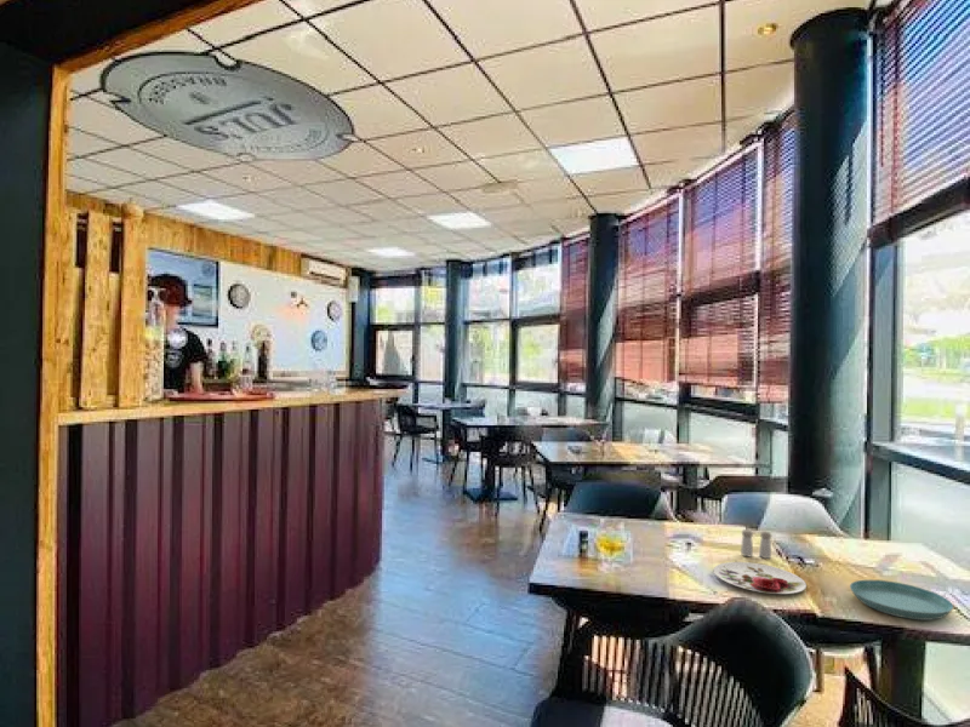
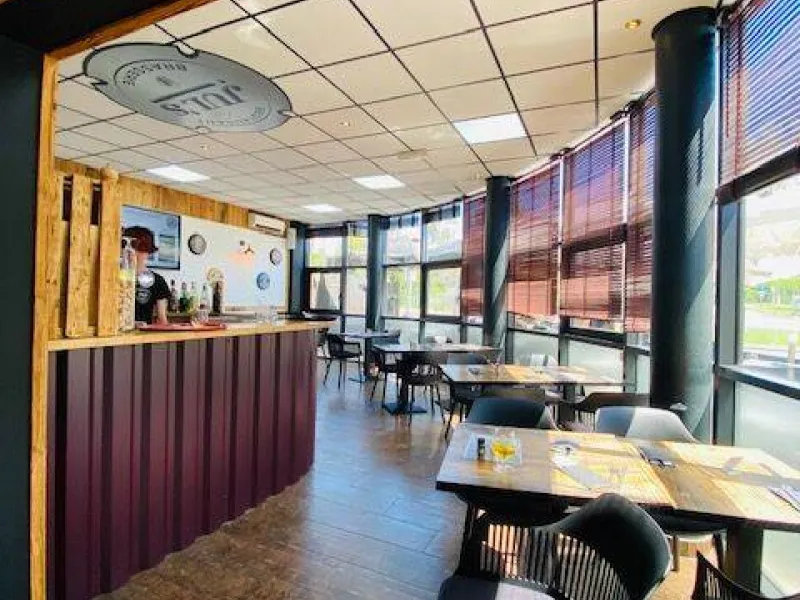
- saucer (898, 600)
- salt and pepper shaker (752, 543)
- plate (758, 576)
